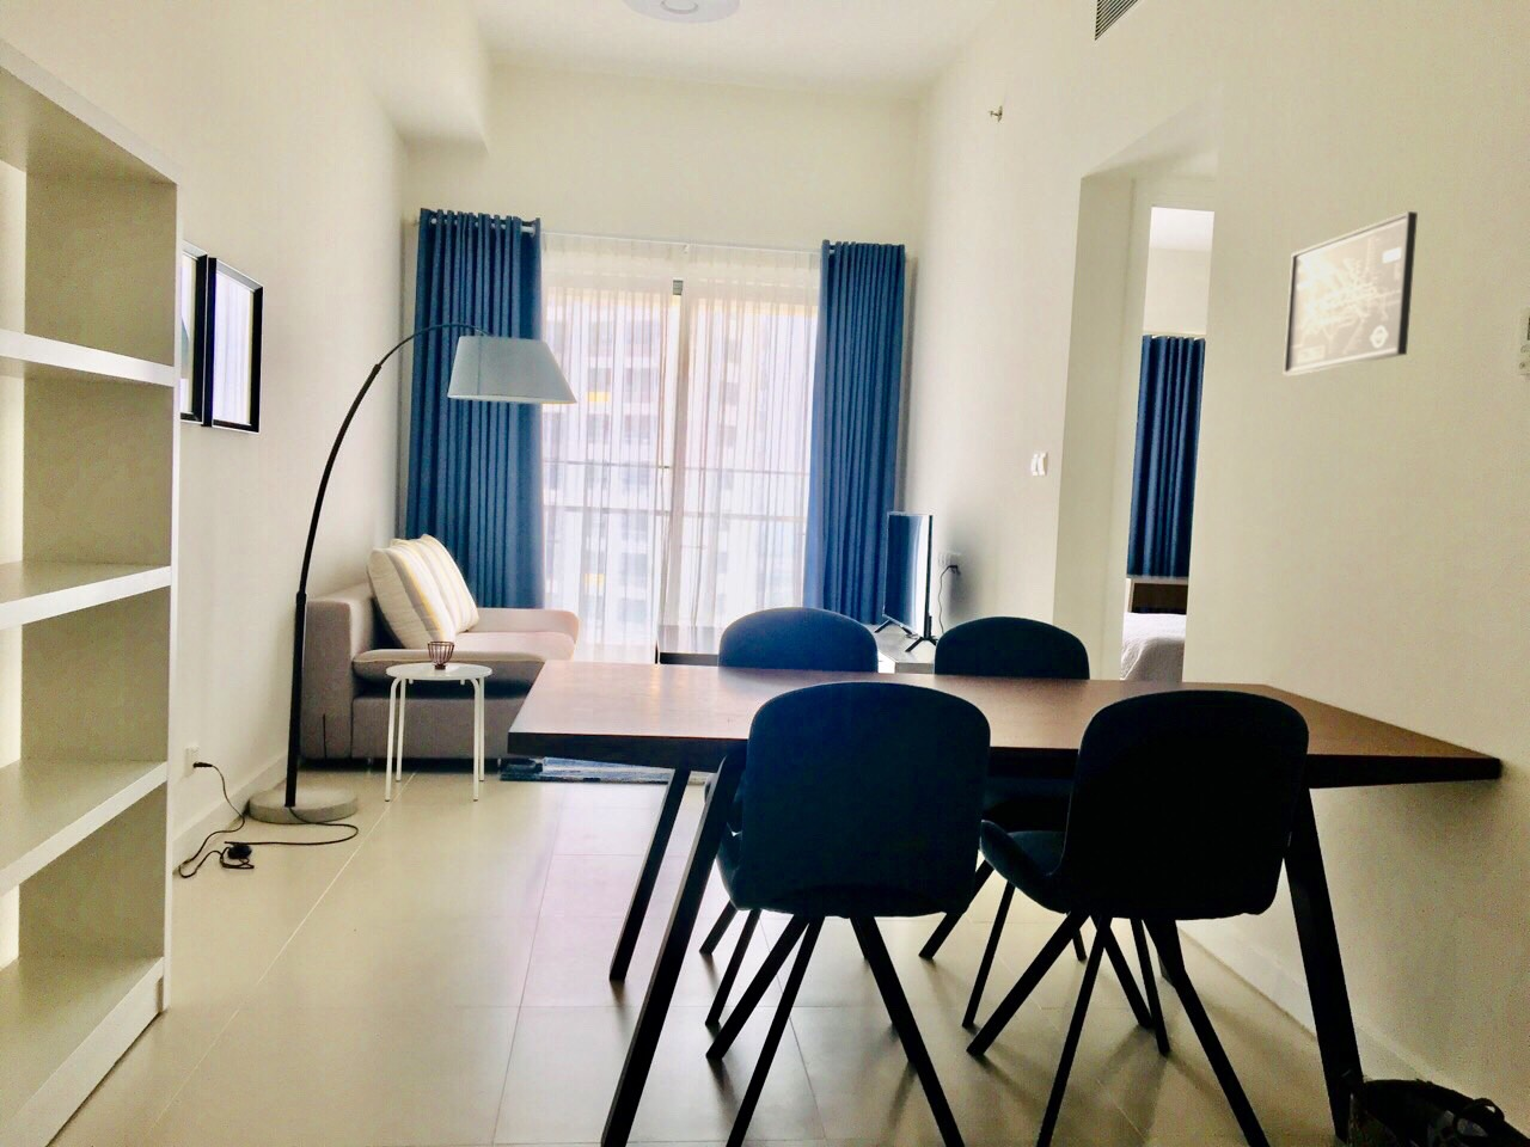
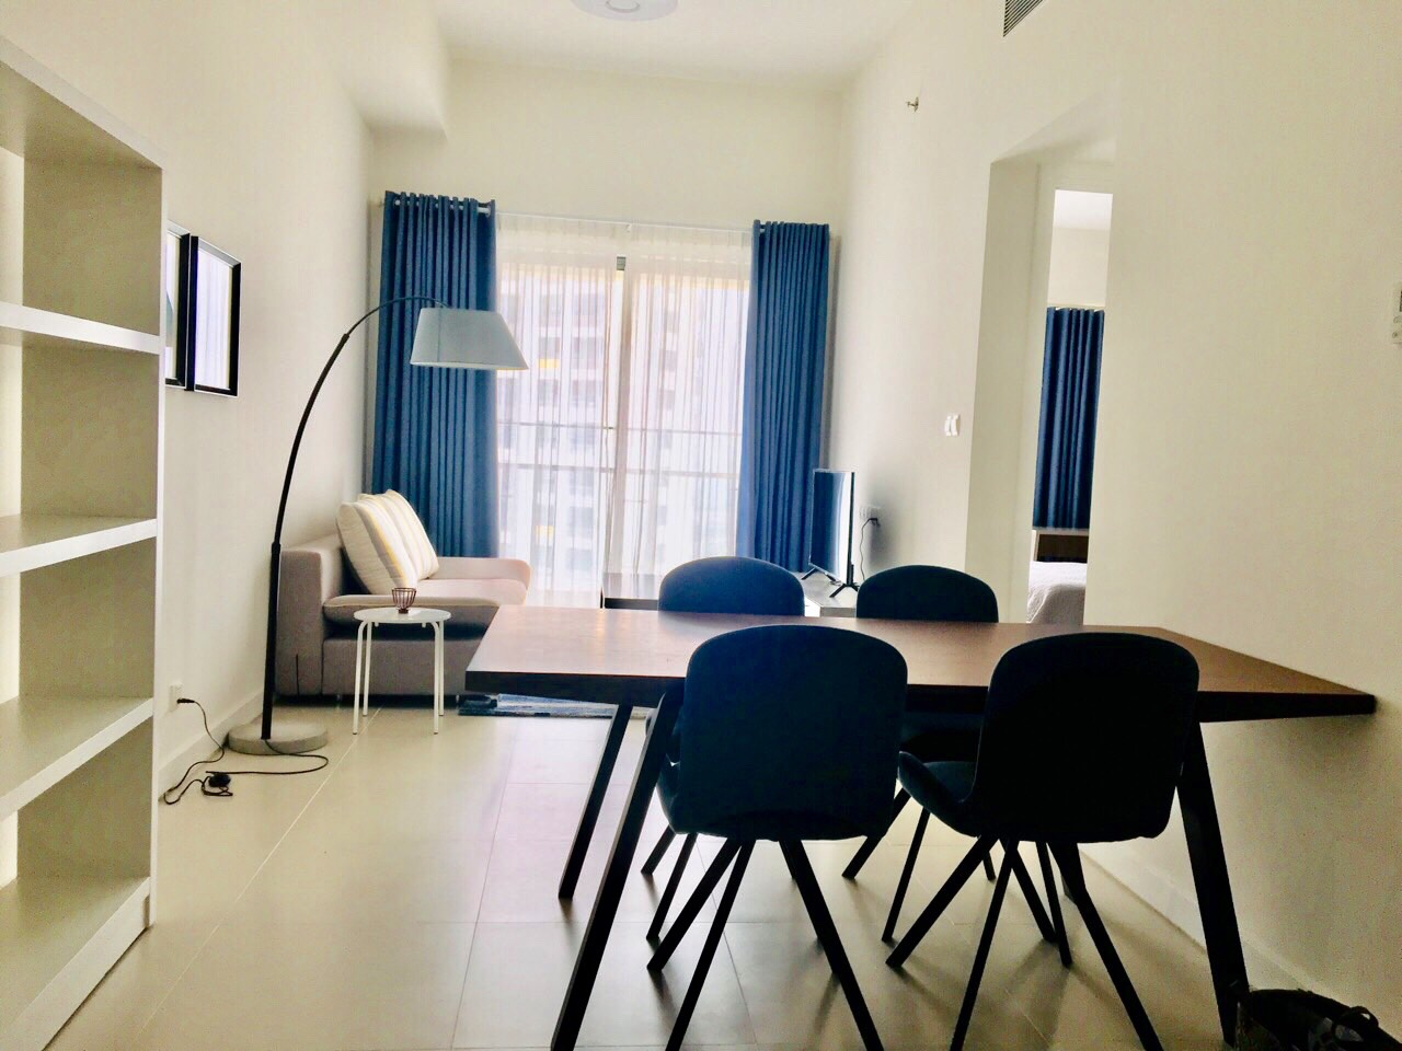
- wall art (1344, 300)
